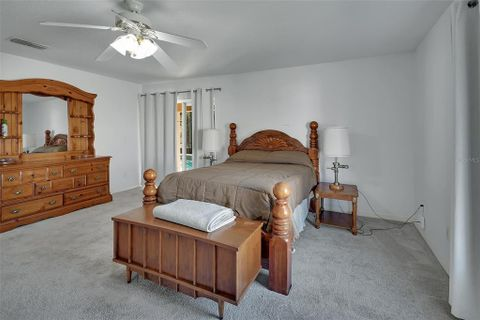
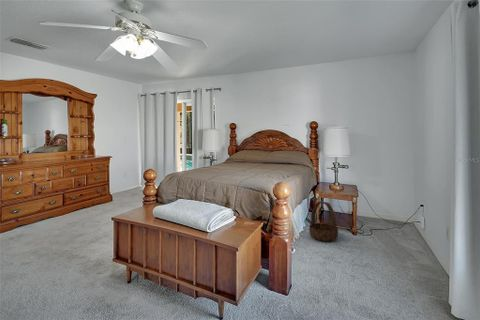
+ basket (323, 223)
